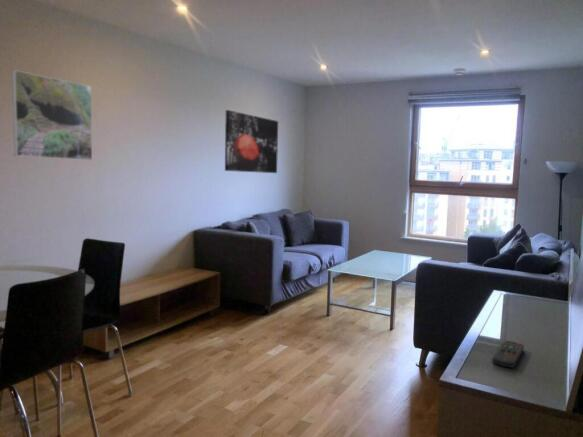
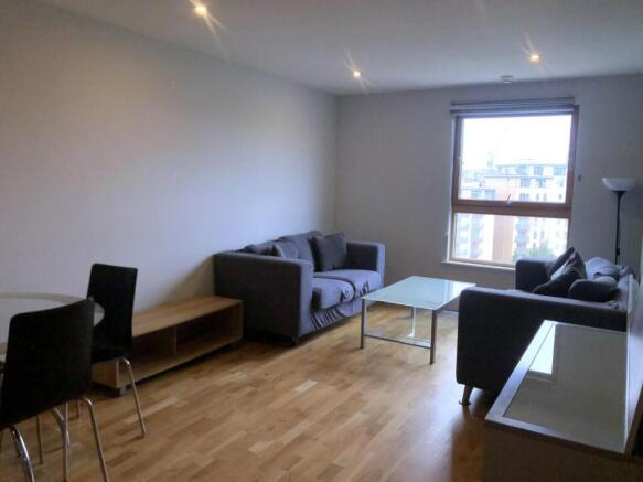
- remote control (508, 352)
- wall art (253, 144)
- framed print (55, 118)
